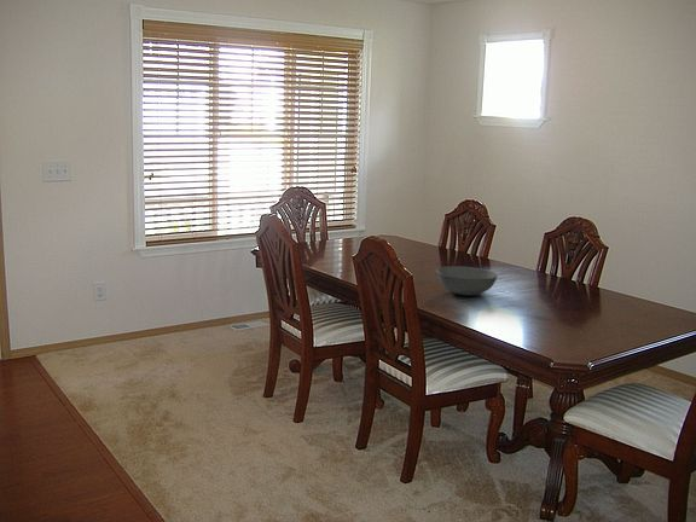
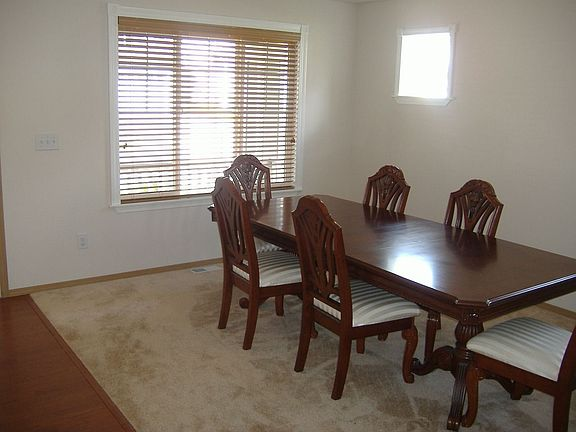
- bowl (466, 282)
